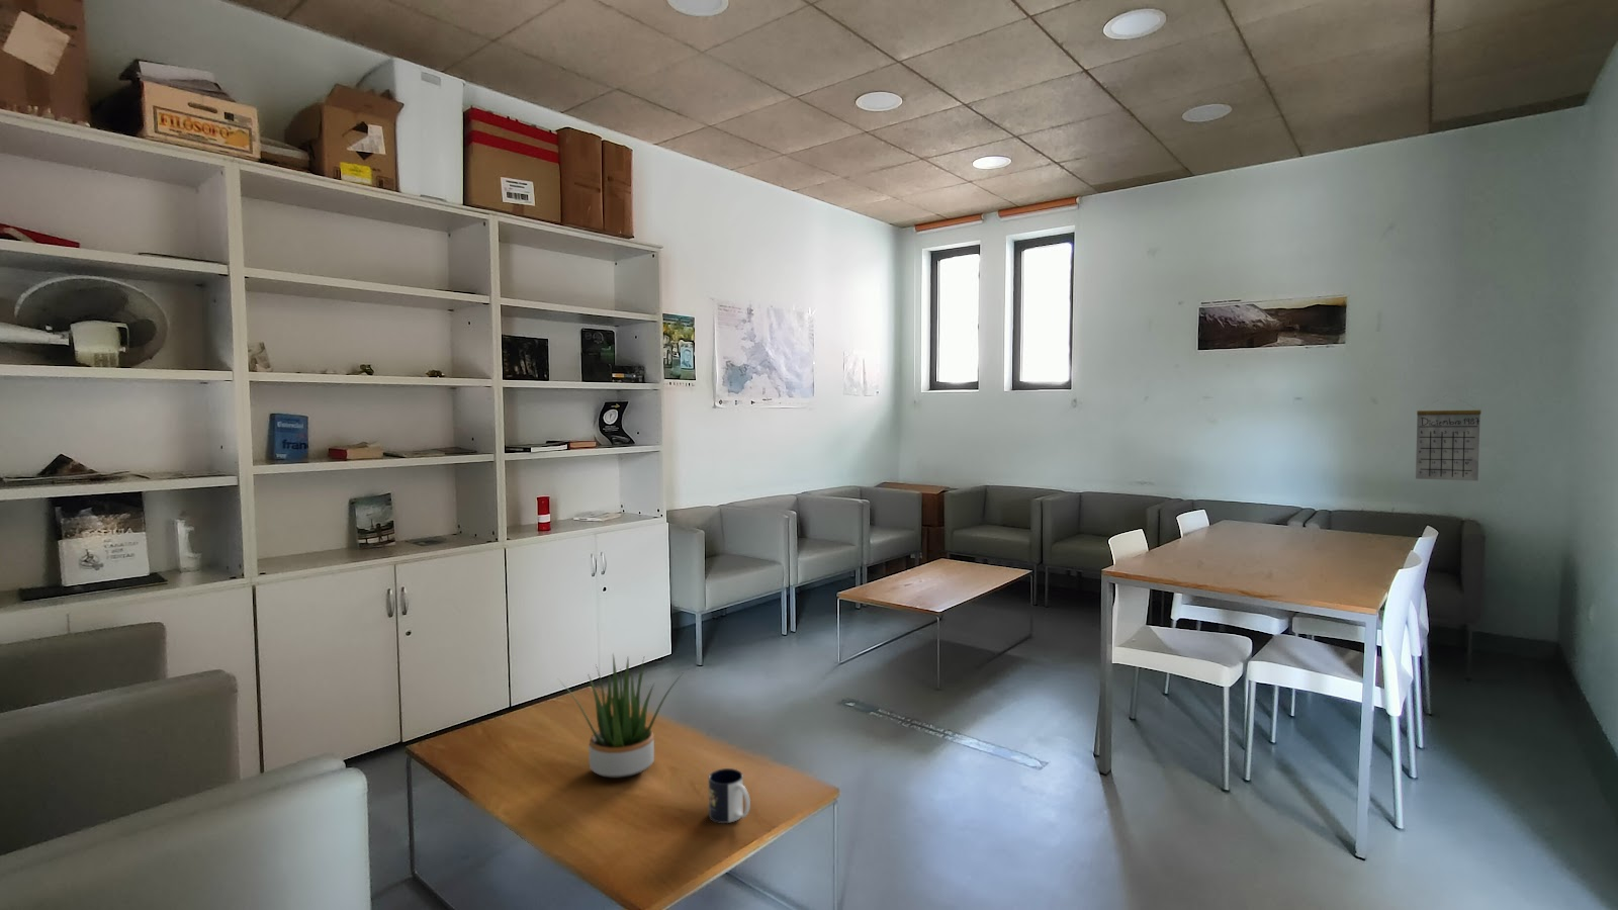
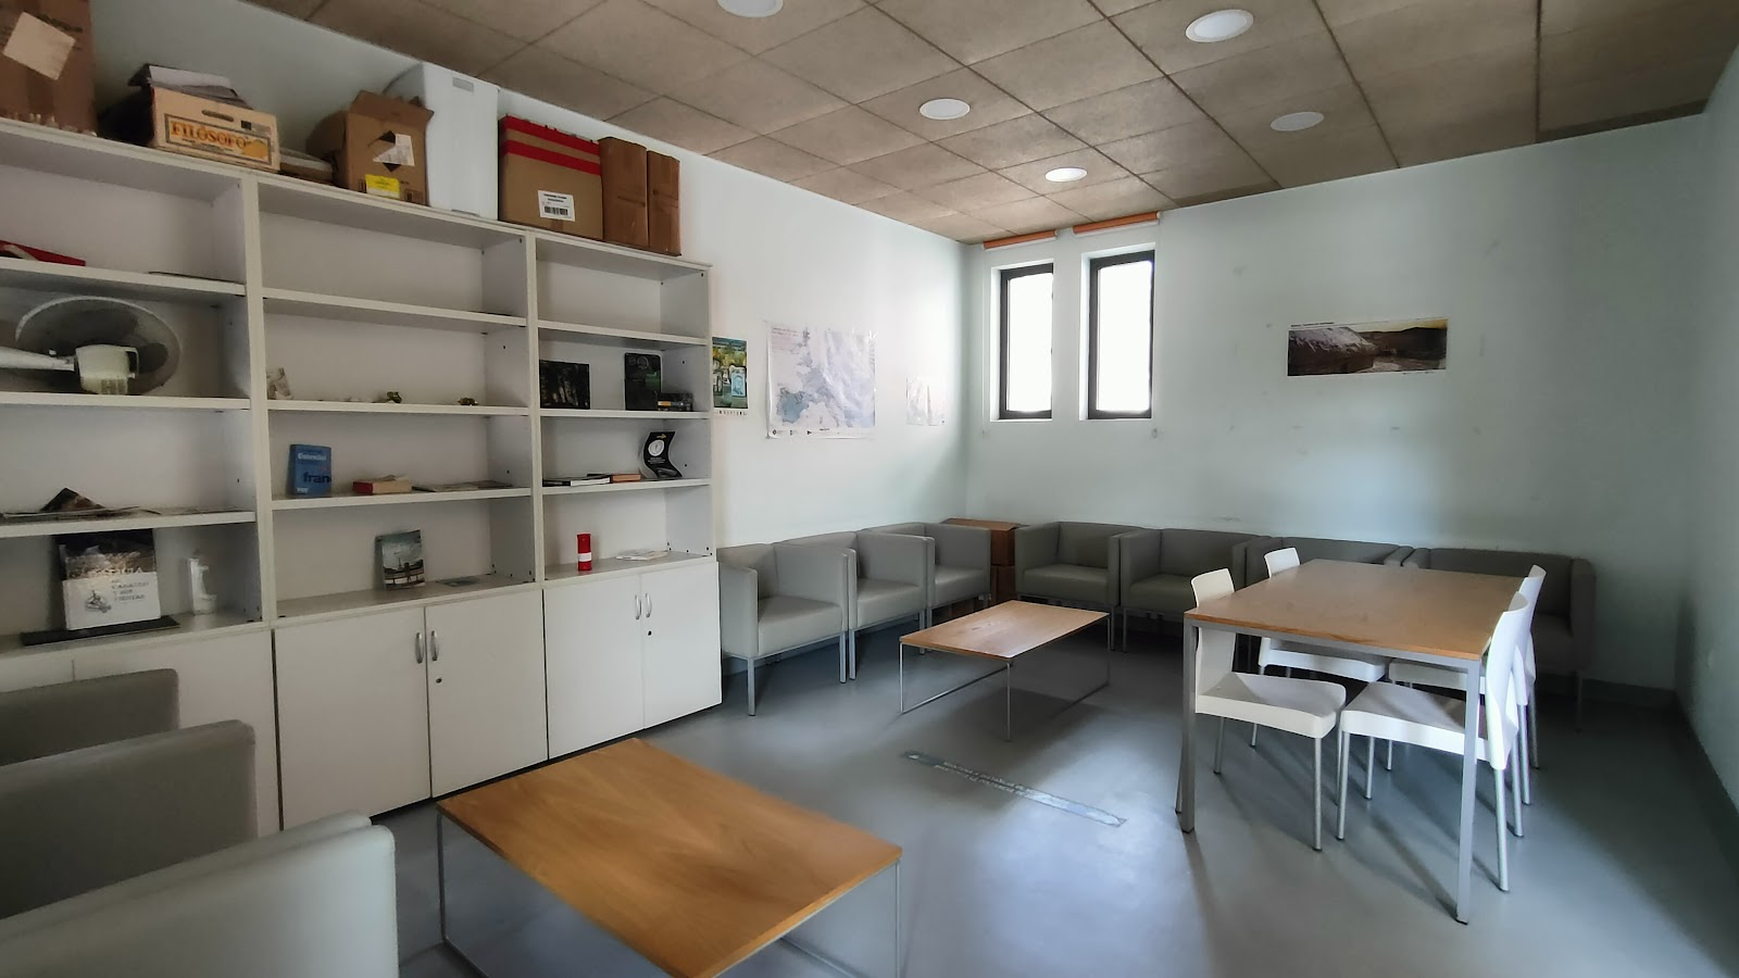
- mug (731, 797)
- calendar (1447, 437)
- potted plant (621, 714)
